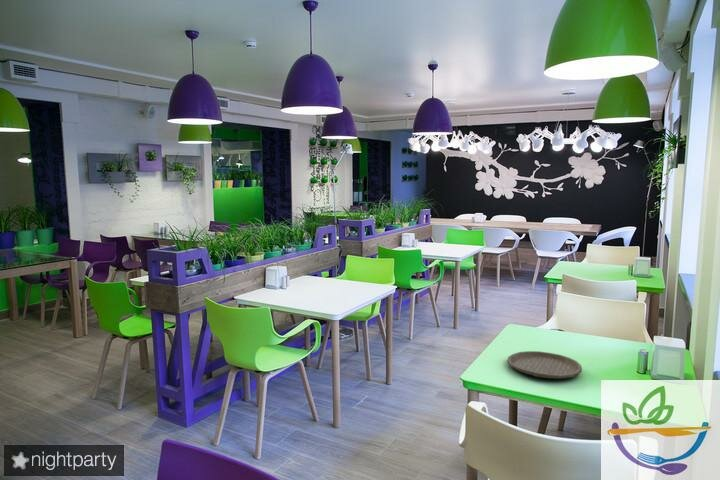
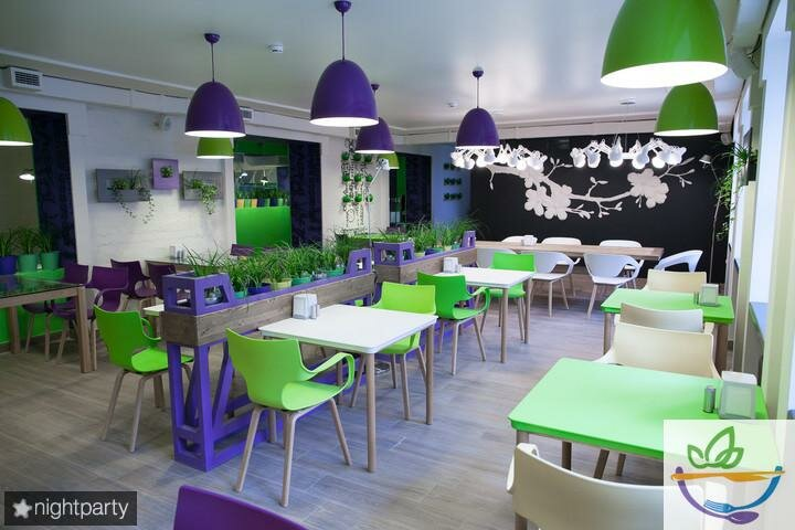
- plate (543, 365)
